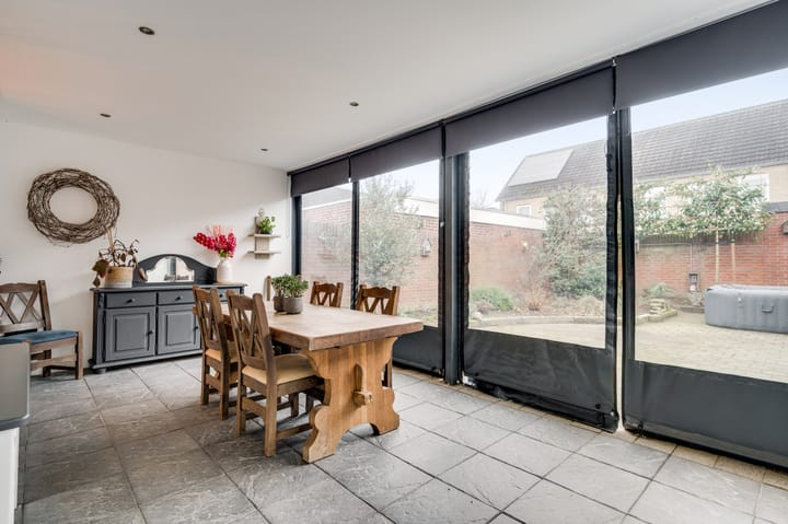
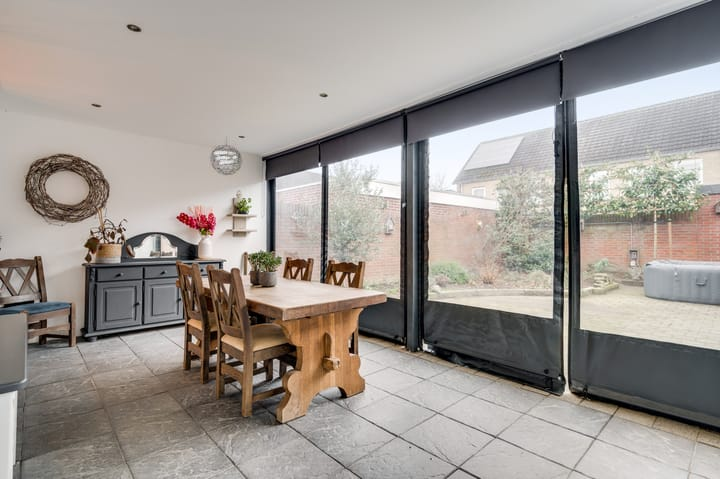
+ pendant light (226, 156)
